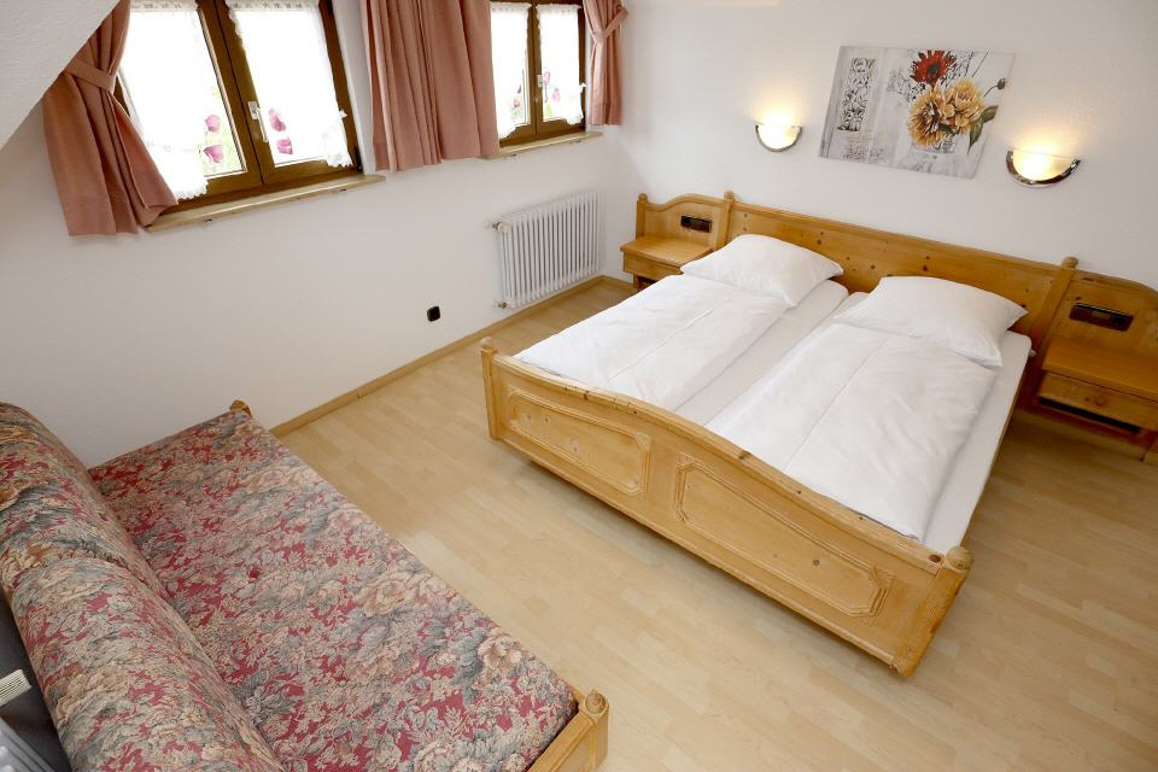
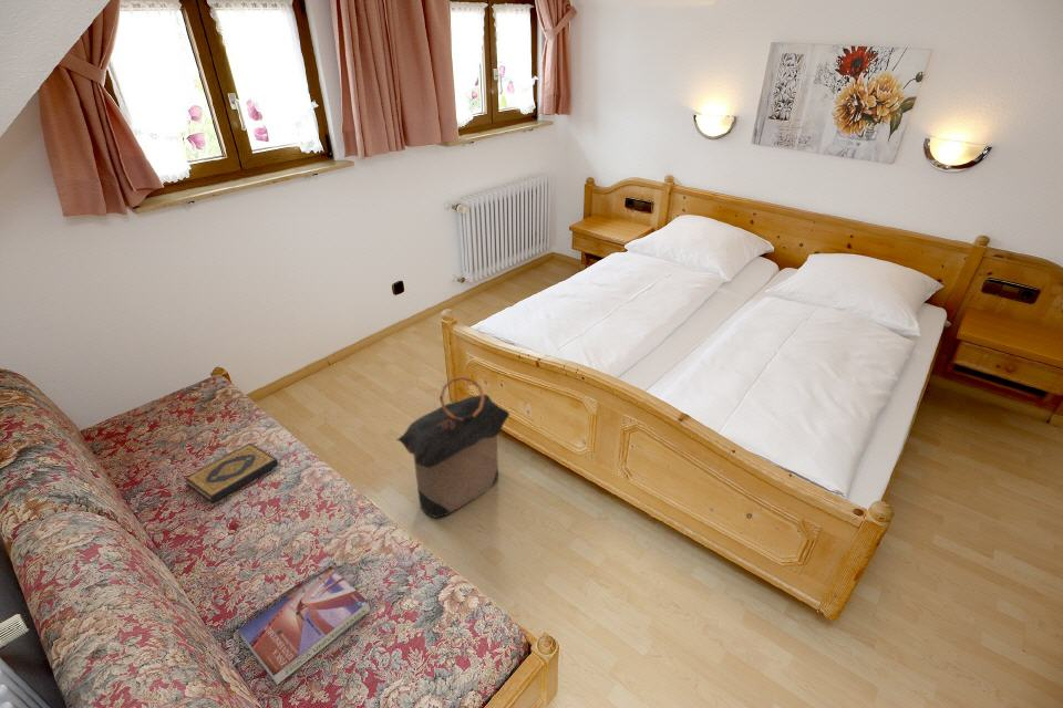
+ textbook (306, 620)
+ laundry hamper (455, 444)
+ hardback book (233, 471)
